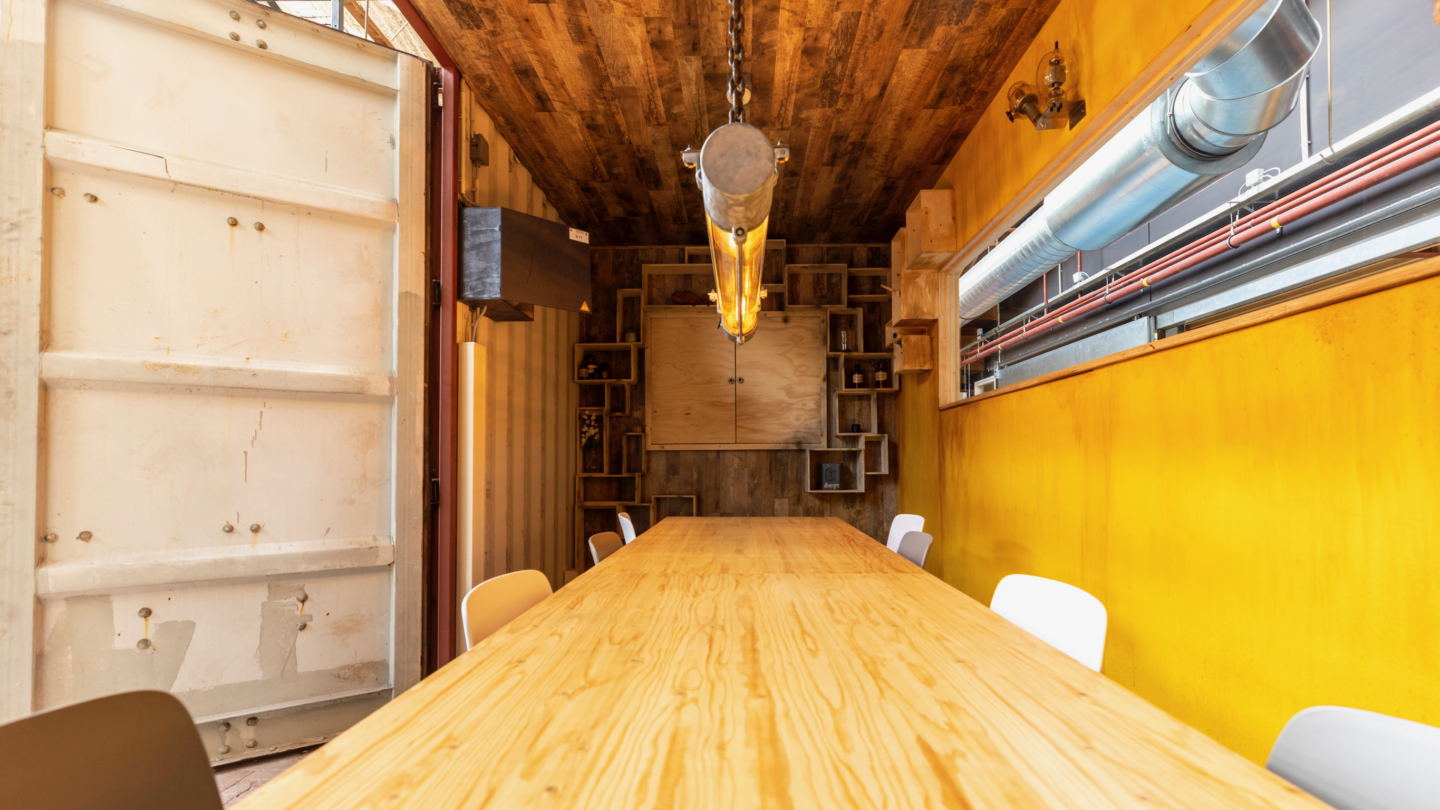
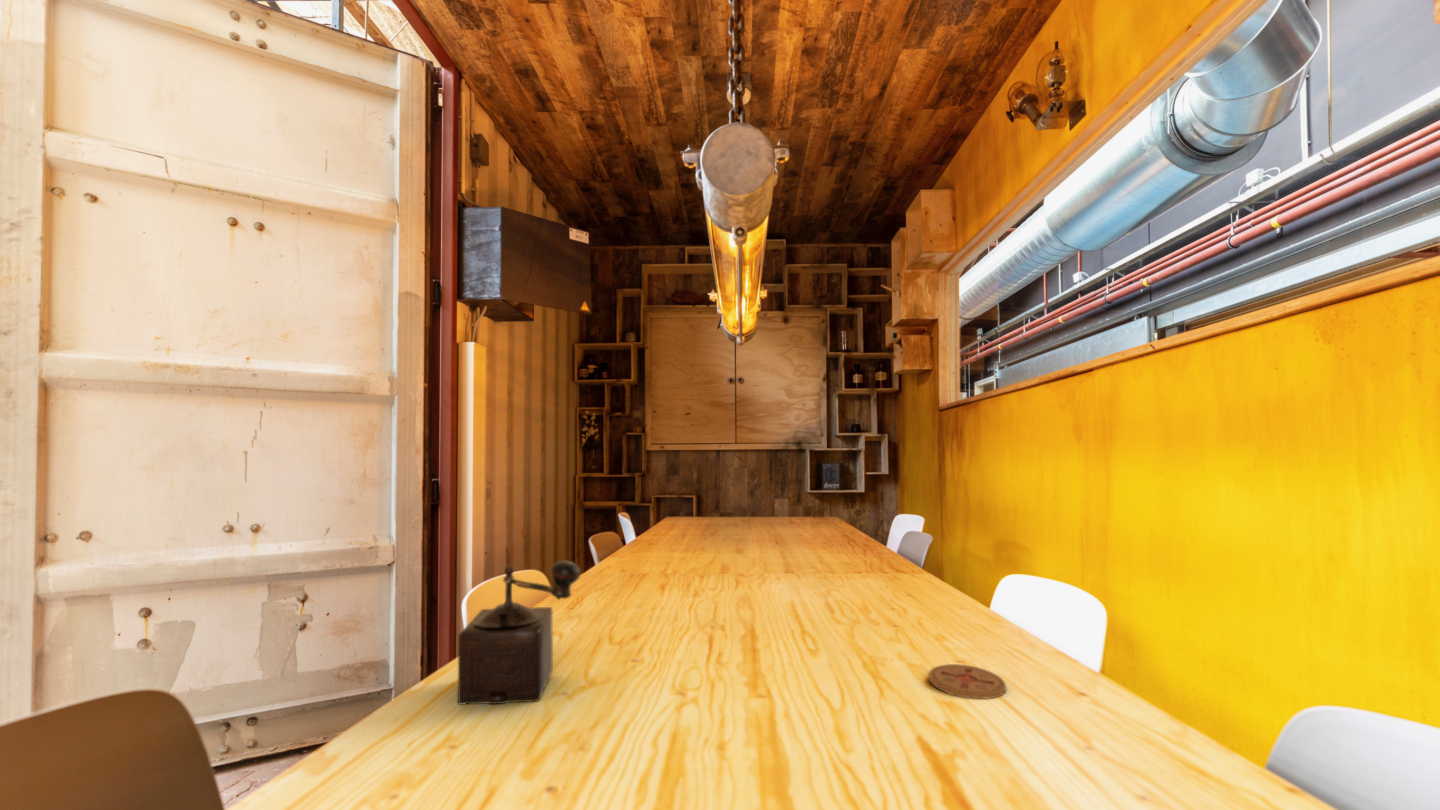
+ coaster (966, 680)
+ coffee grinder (526, 621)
